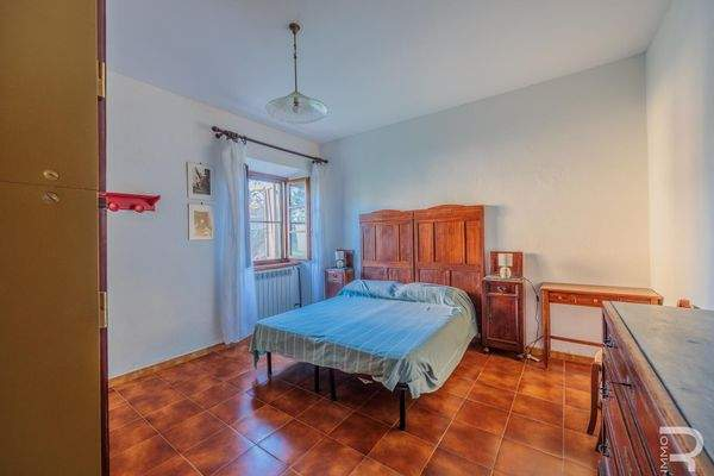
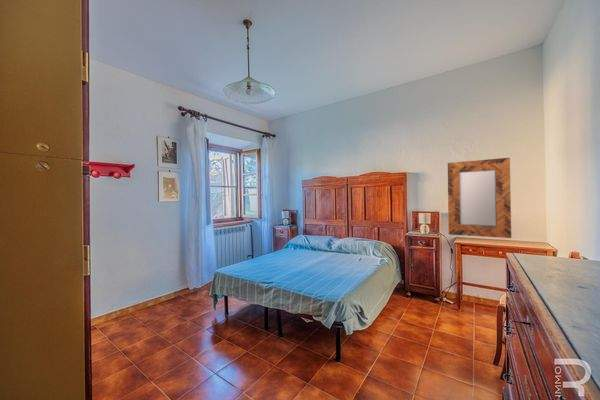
+ home mirror (477, 198)
